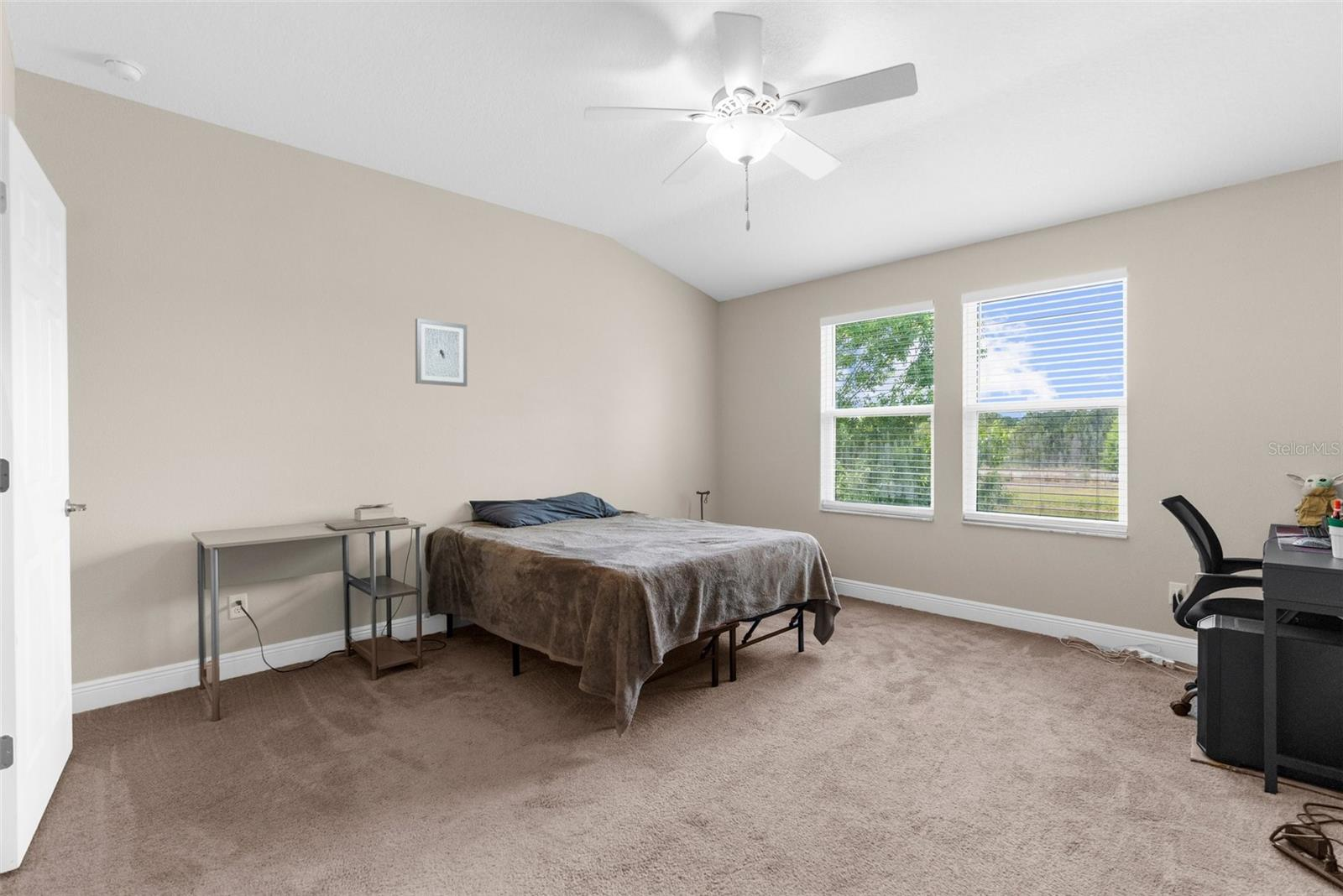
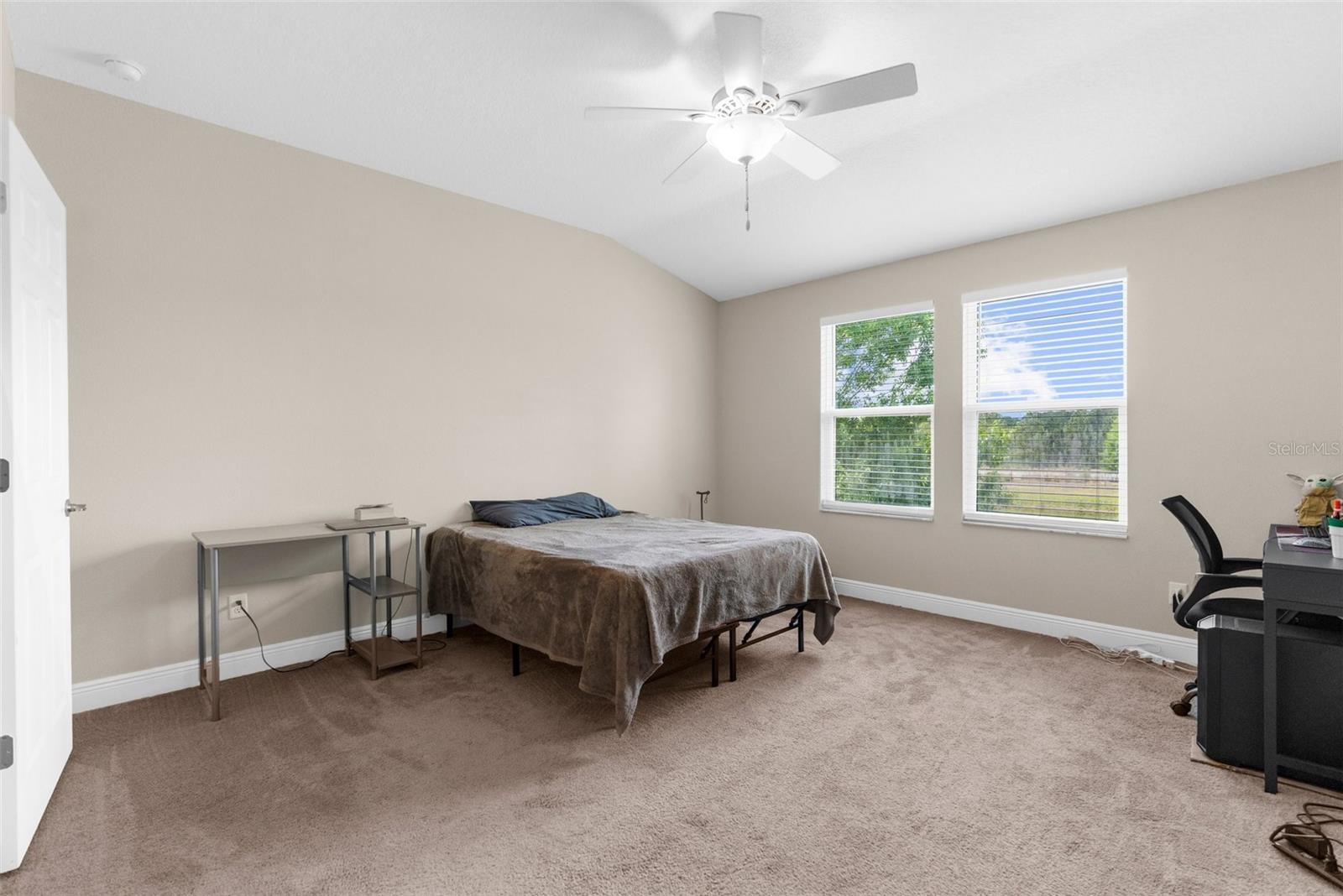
- wall art (442, 353)
